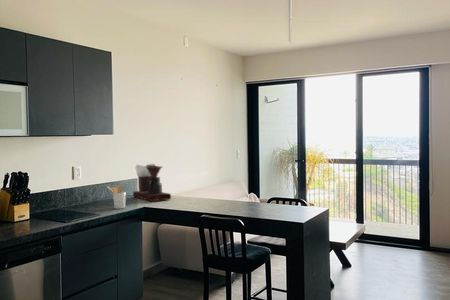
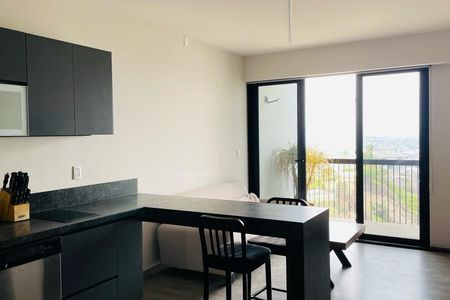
- utensil holder (116, 196)
- coffee maker (151, 181)
